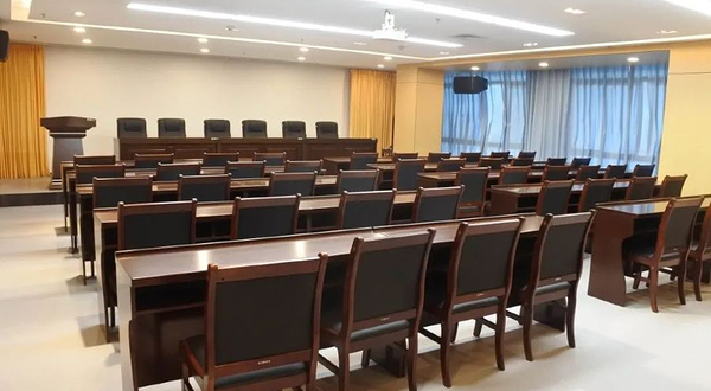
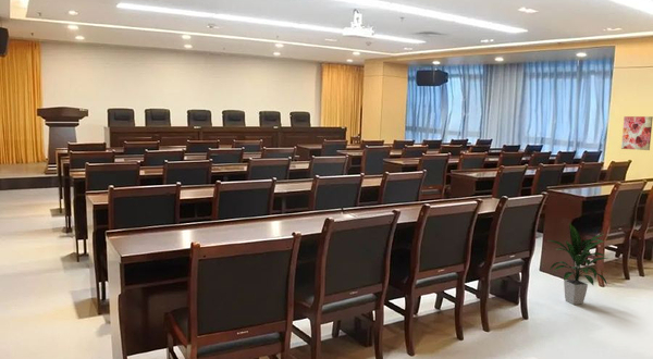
+ wall art (636, 133)
+ indoor plant (579, 264)
